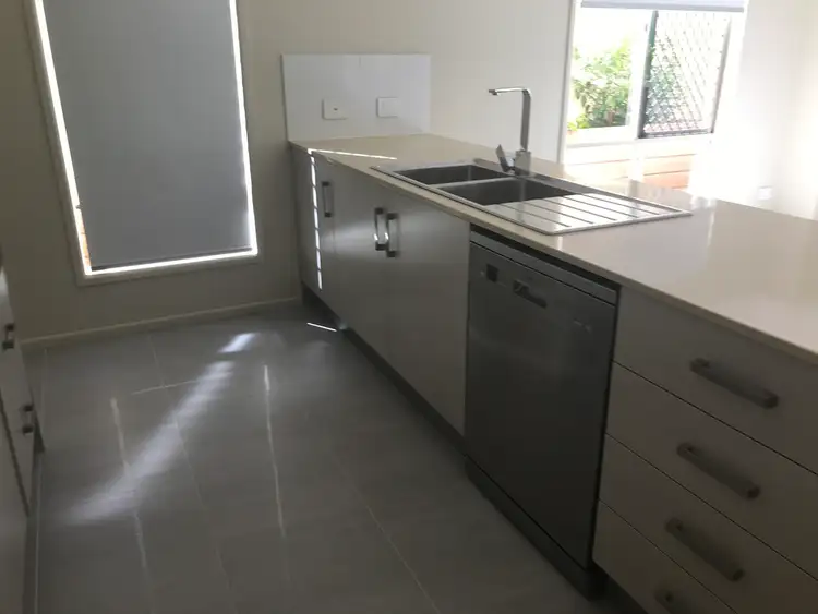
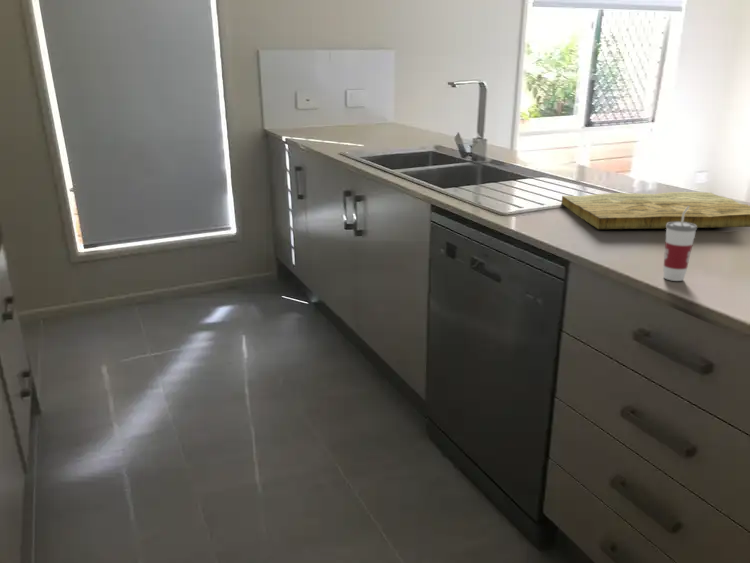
+ cup (679, 242)
+ cutting board (659, 207)
